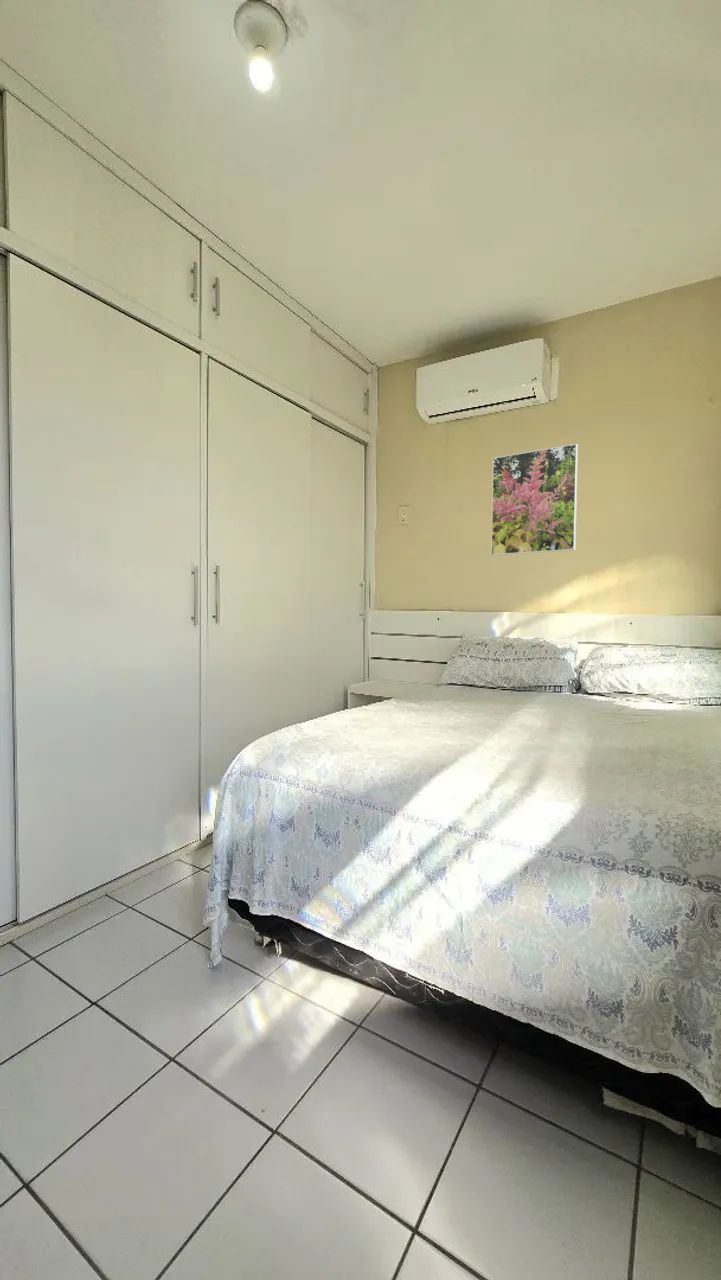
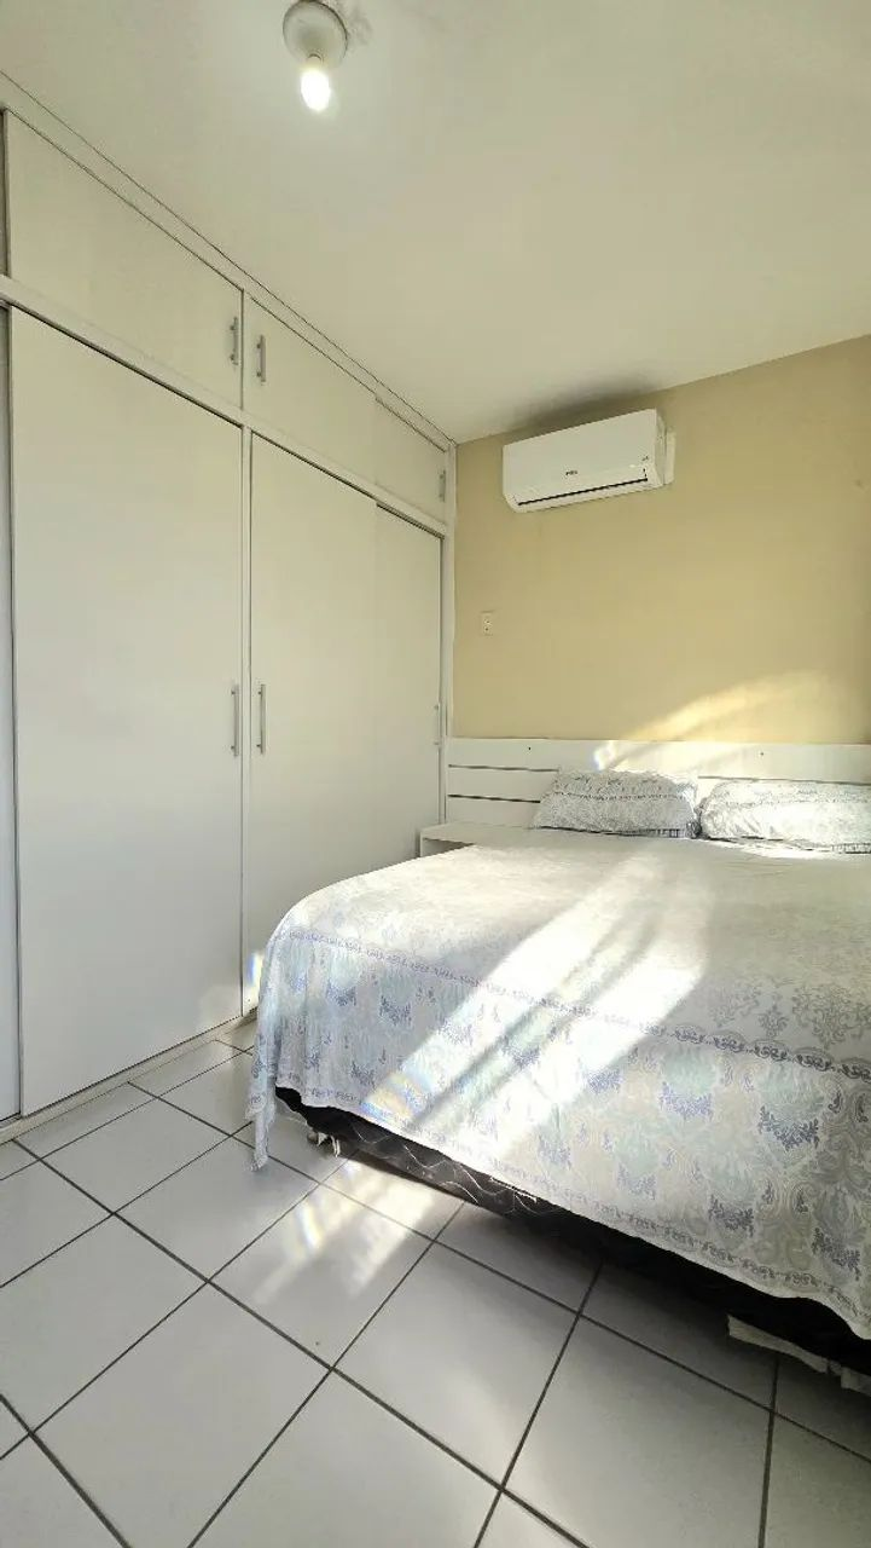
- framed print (532, 502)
